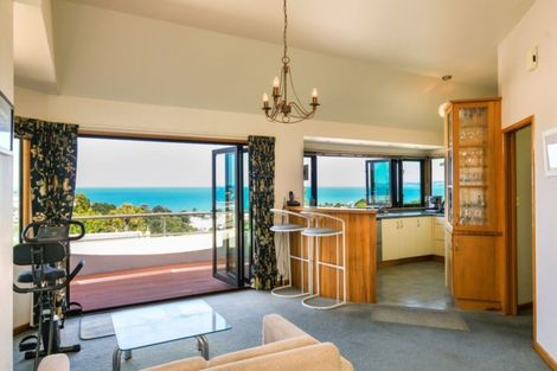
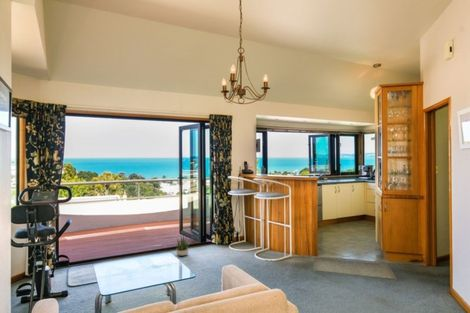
+ potted plant (182, 244)
